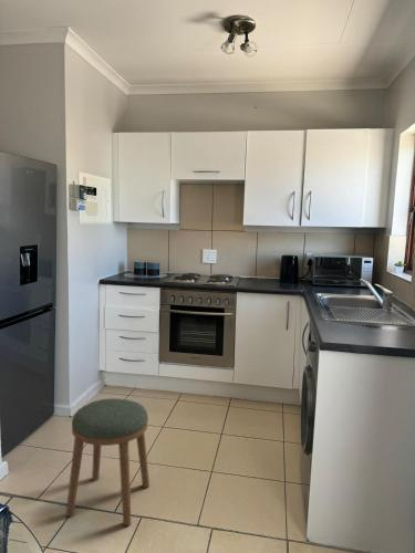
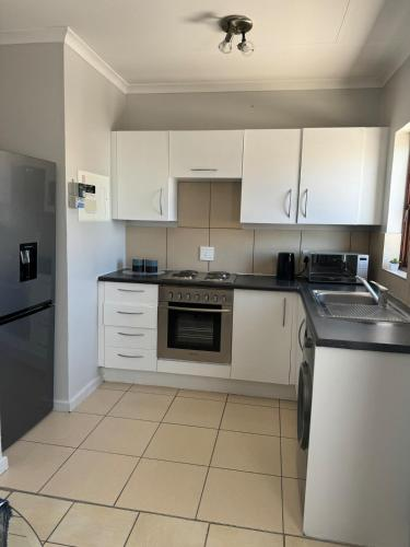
- stool (110, 445)
